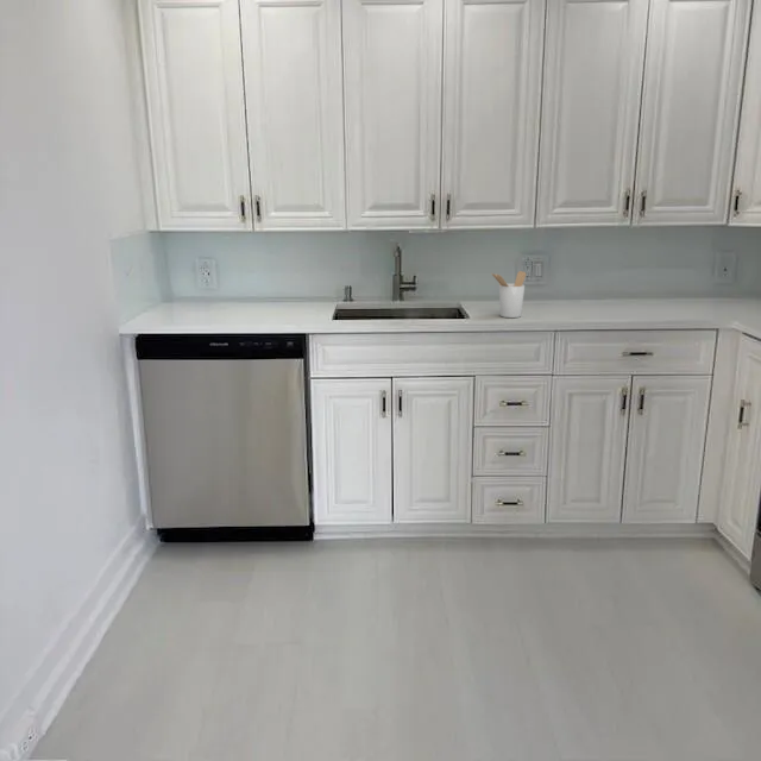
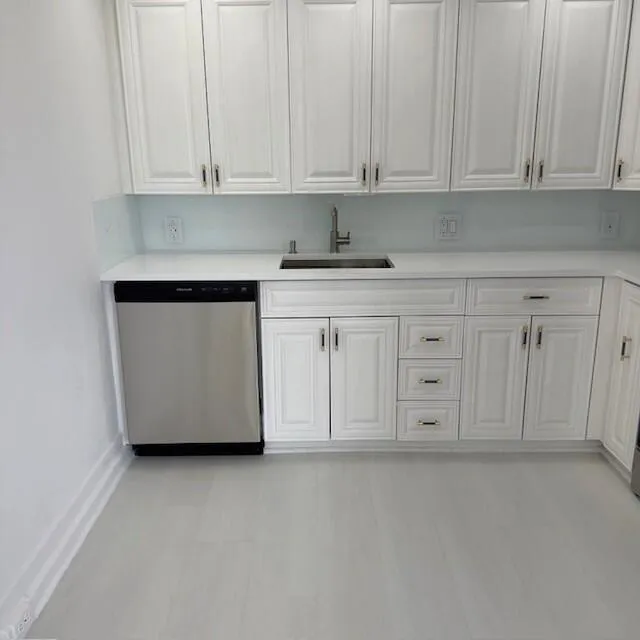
- utensil holder (507, 293)
